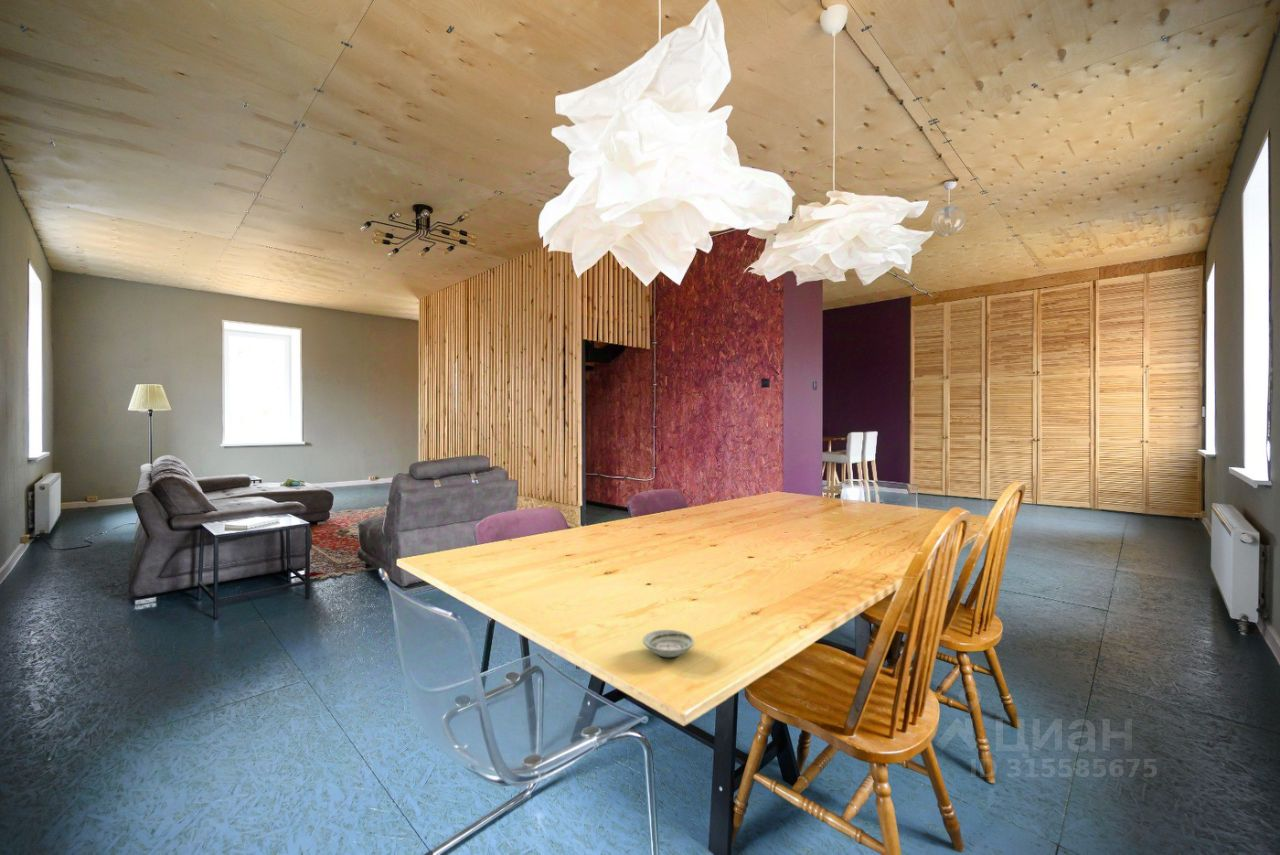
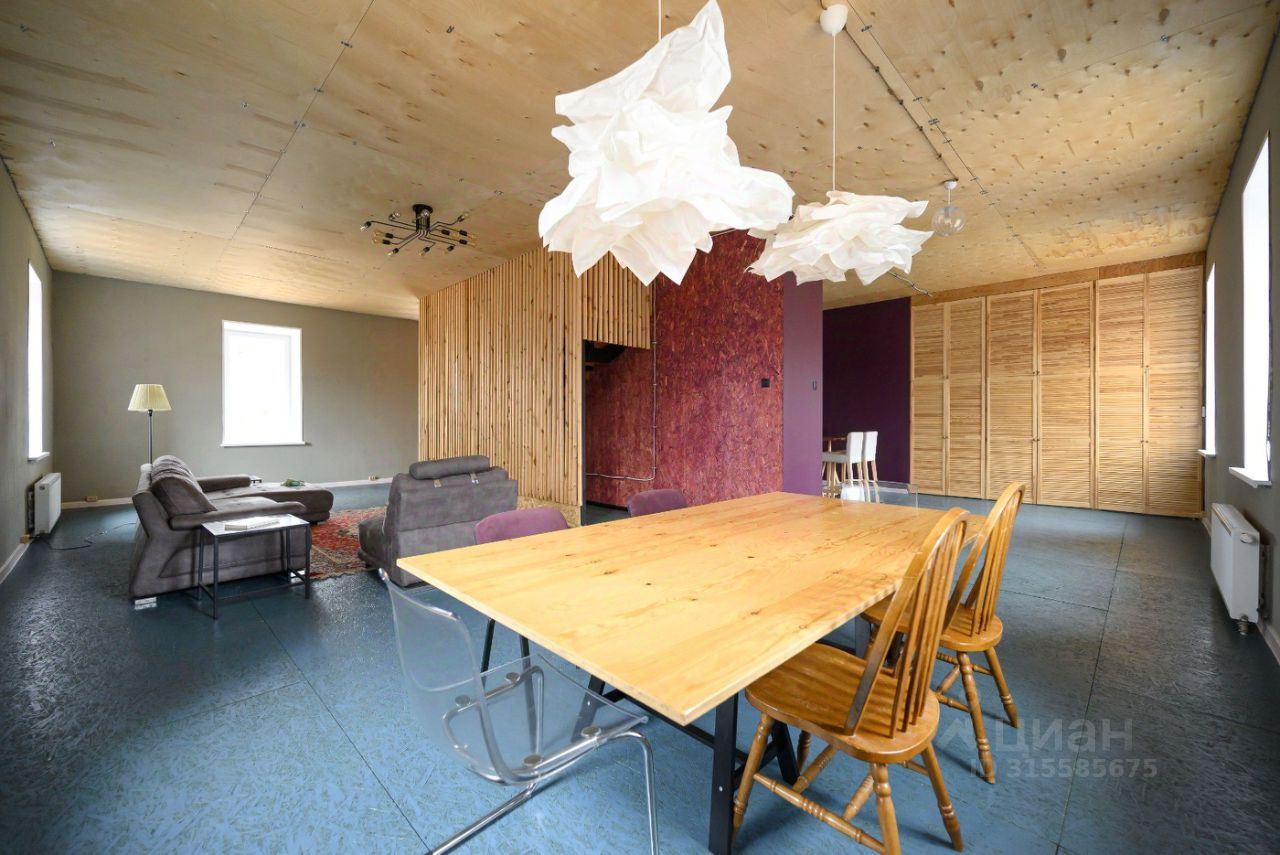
- saucer (668, 645)
